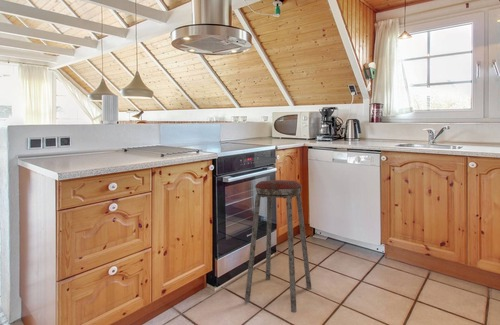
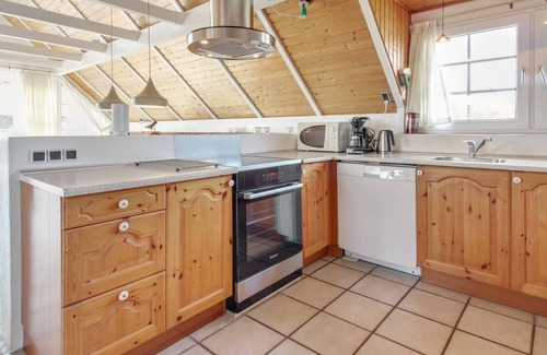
- music stool (270, 238)
